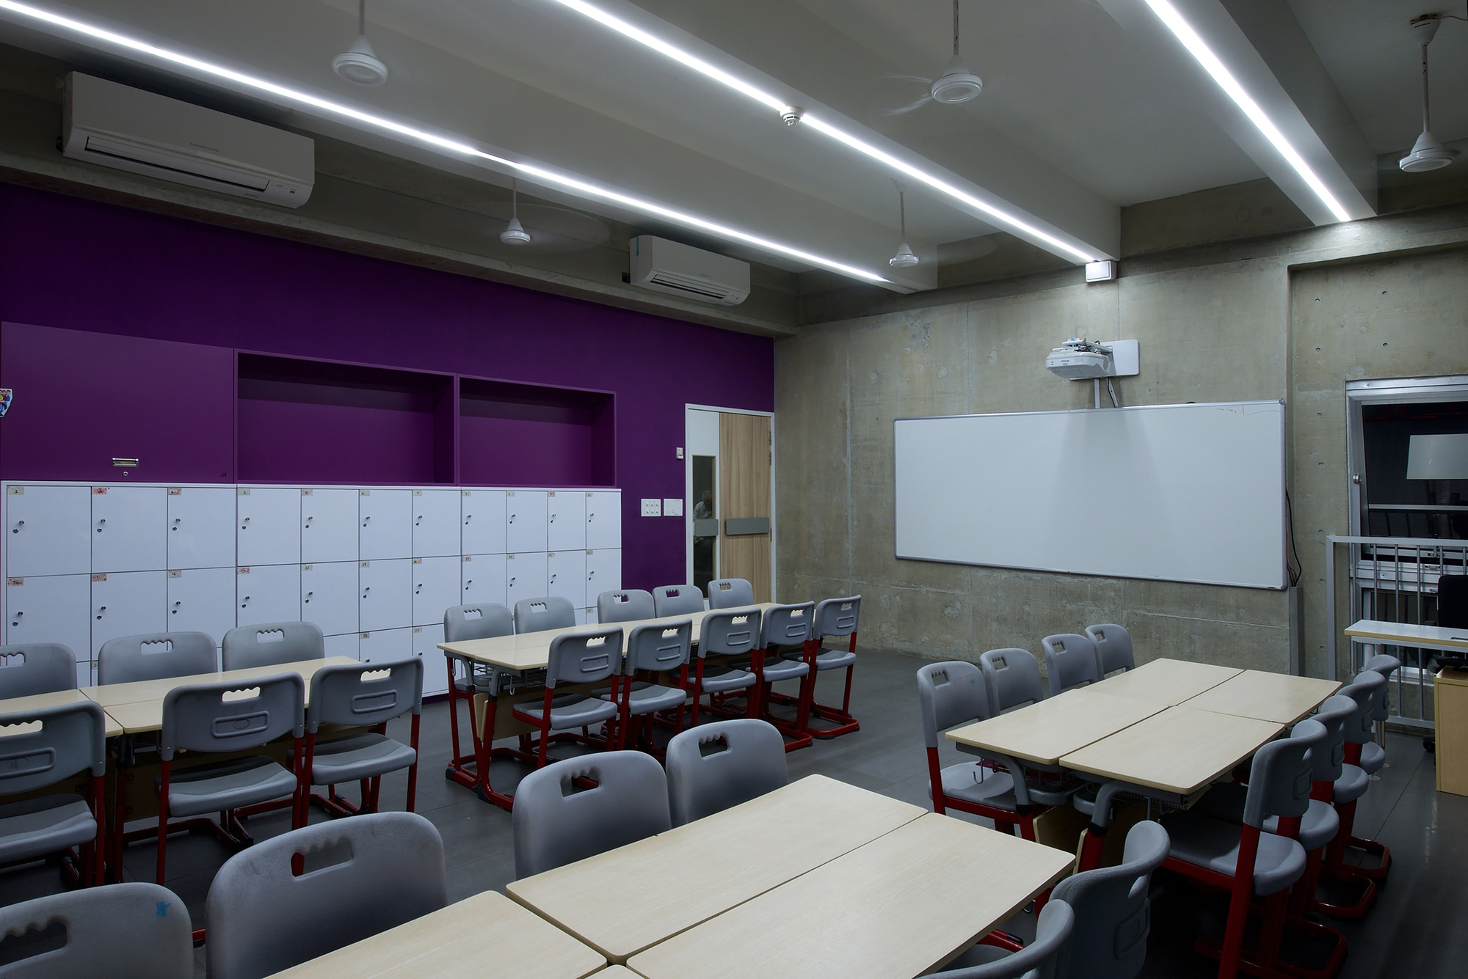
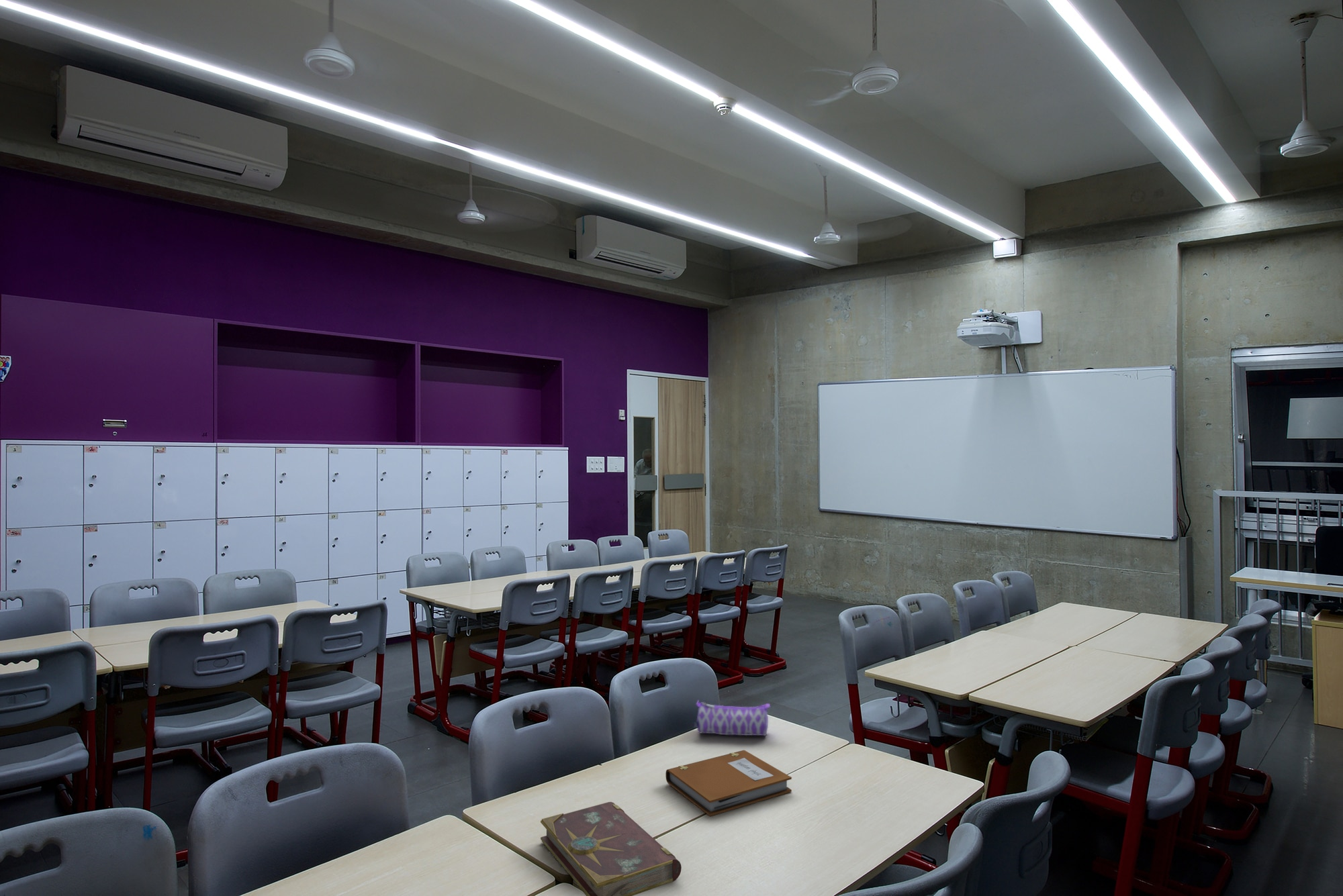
+ notebook (729, 779)
+ book (608, 847)
+ pencil case (732, 717)
